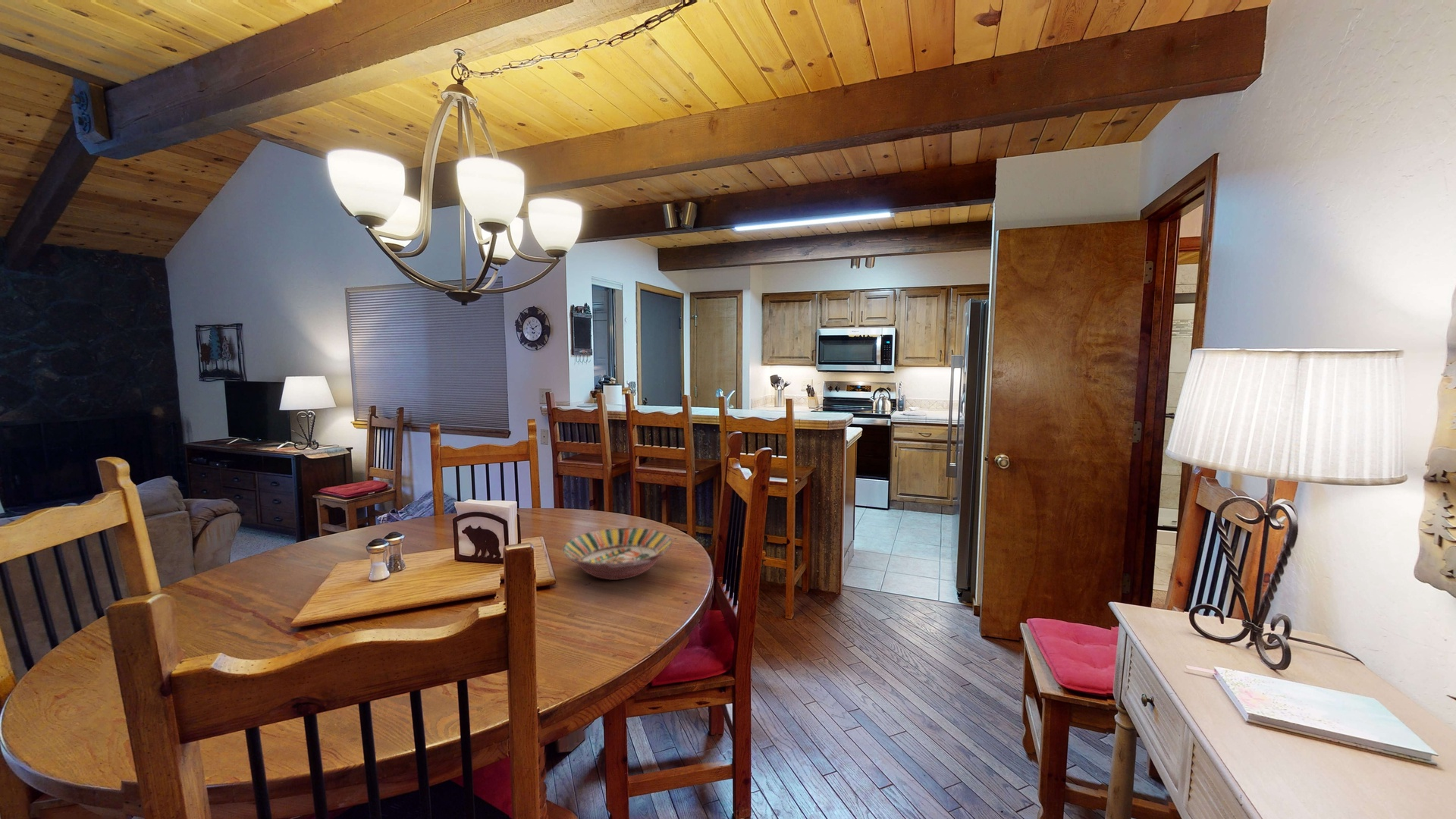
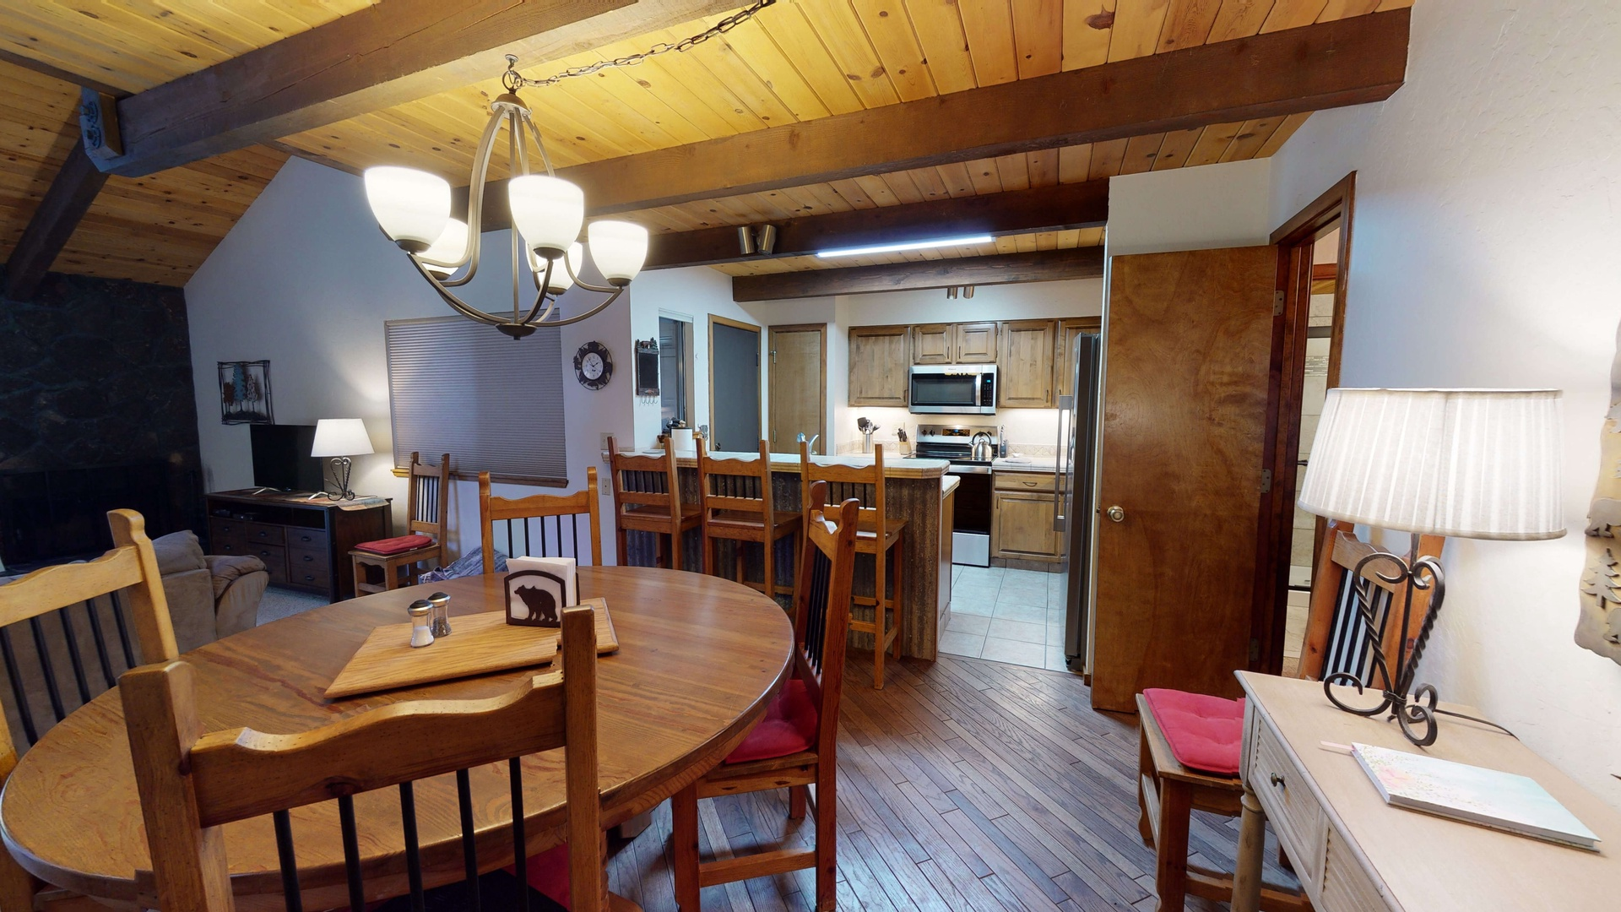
- serving bowl (619, 557)
